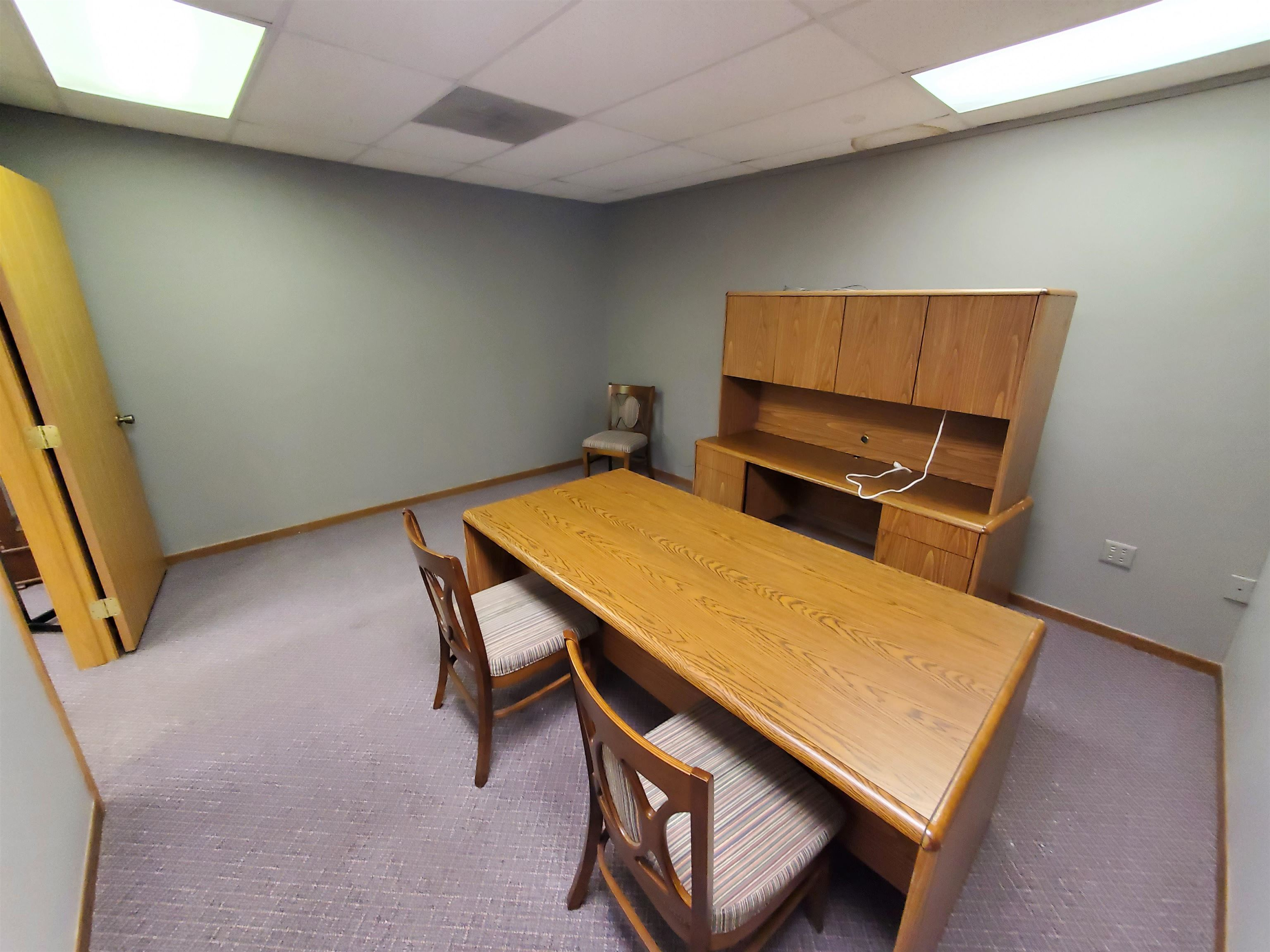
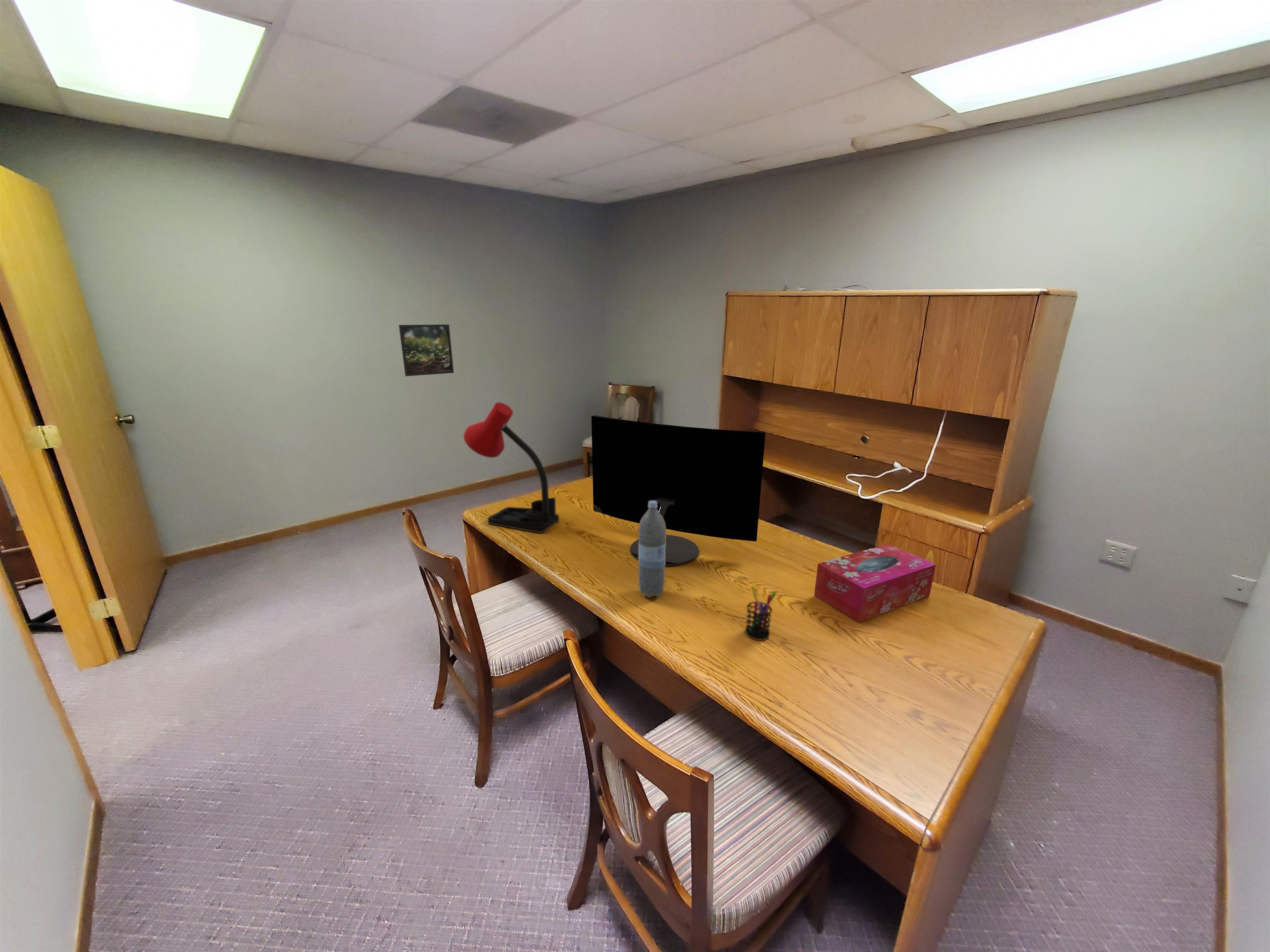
+ desk lamp (499, 455)
+ tissue box (874, 580)
+ monitor (664, 490)
+ water bottle (652, 549)
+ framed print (427, 350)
+ pen holder (762, 611)
